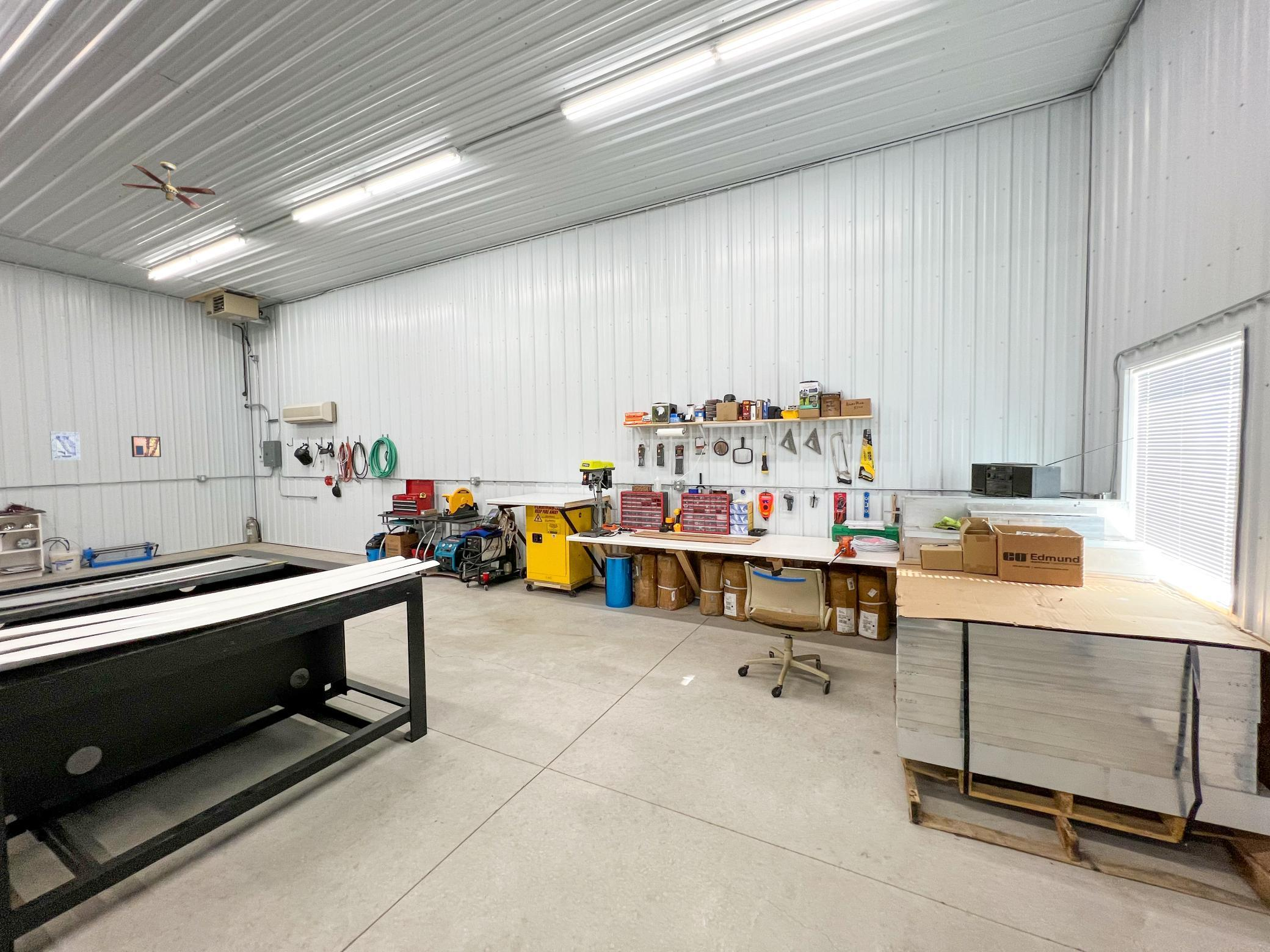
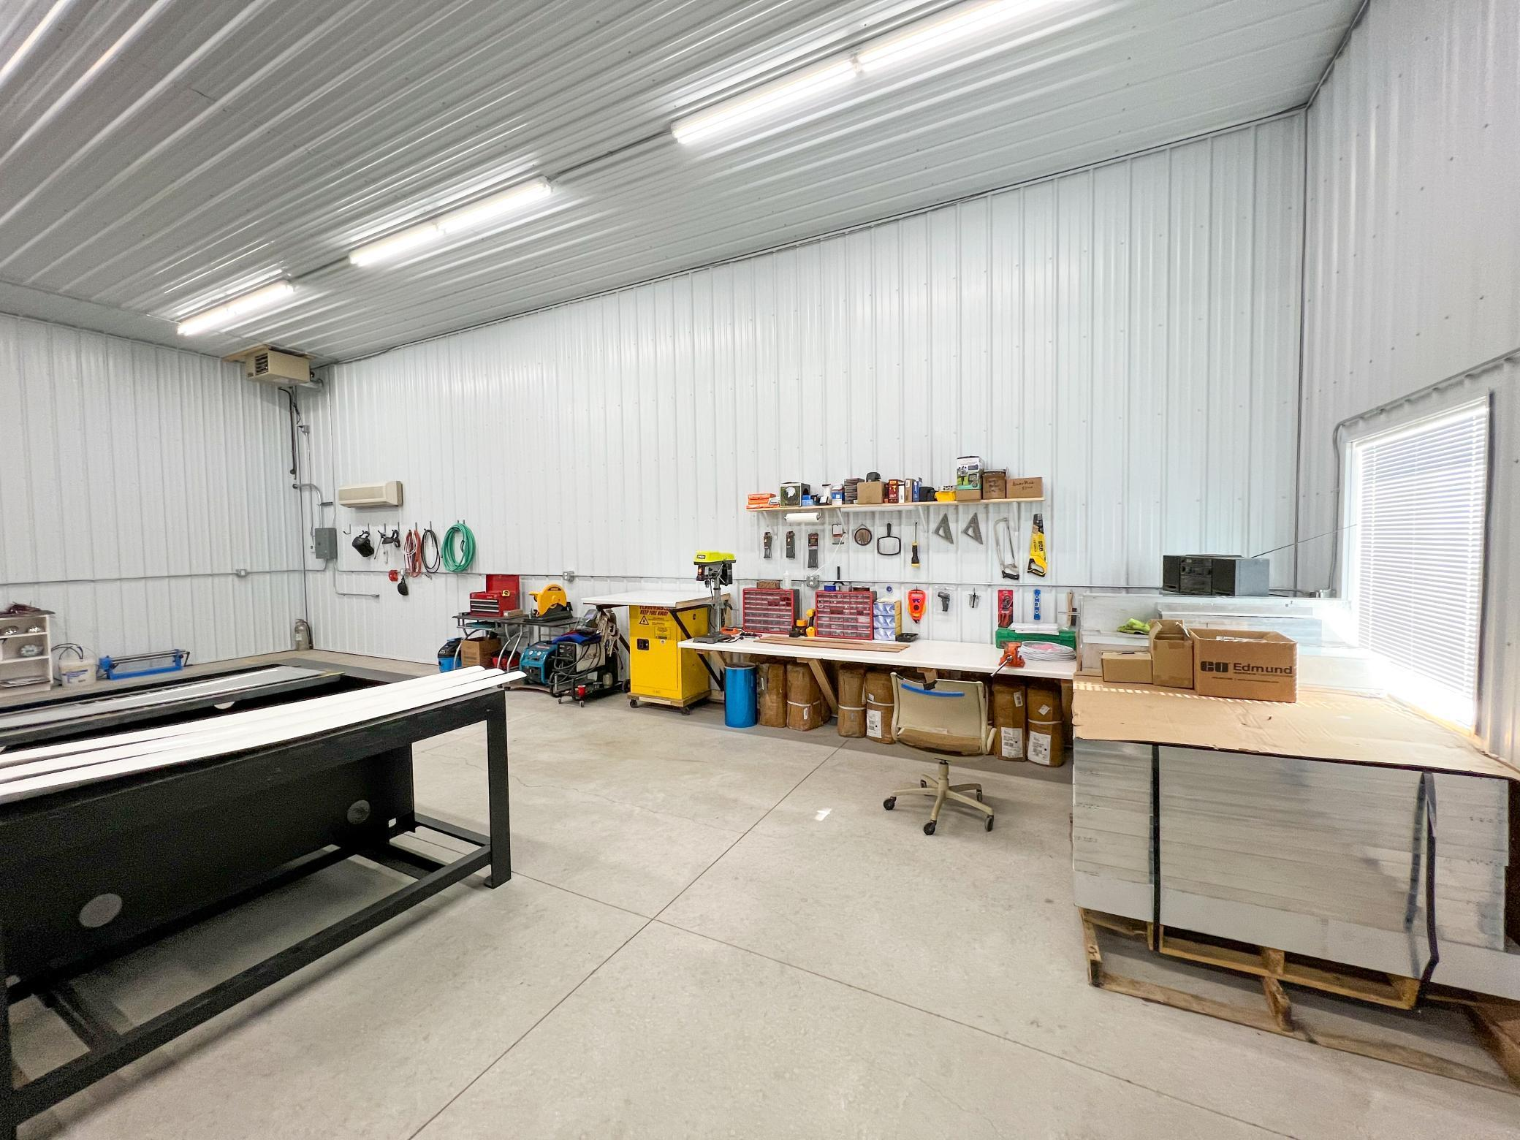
- wall art (146, 447)
- wall art (65, 445)
- ceiling fan (169, 182)
